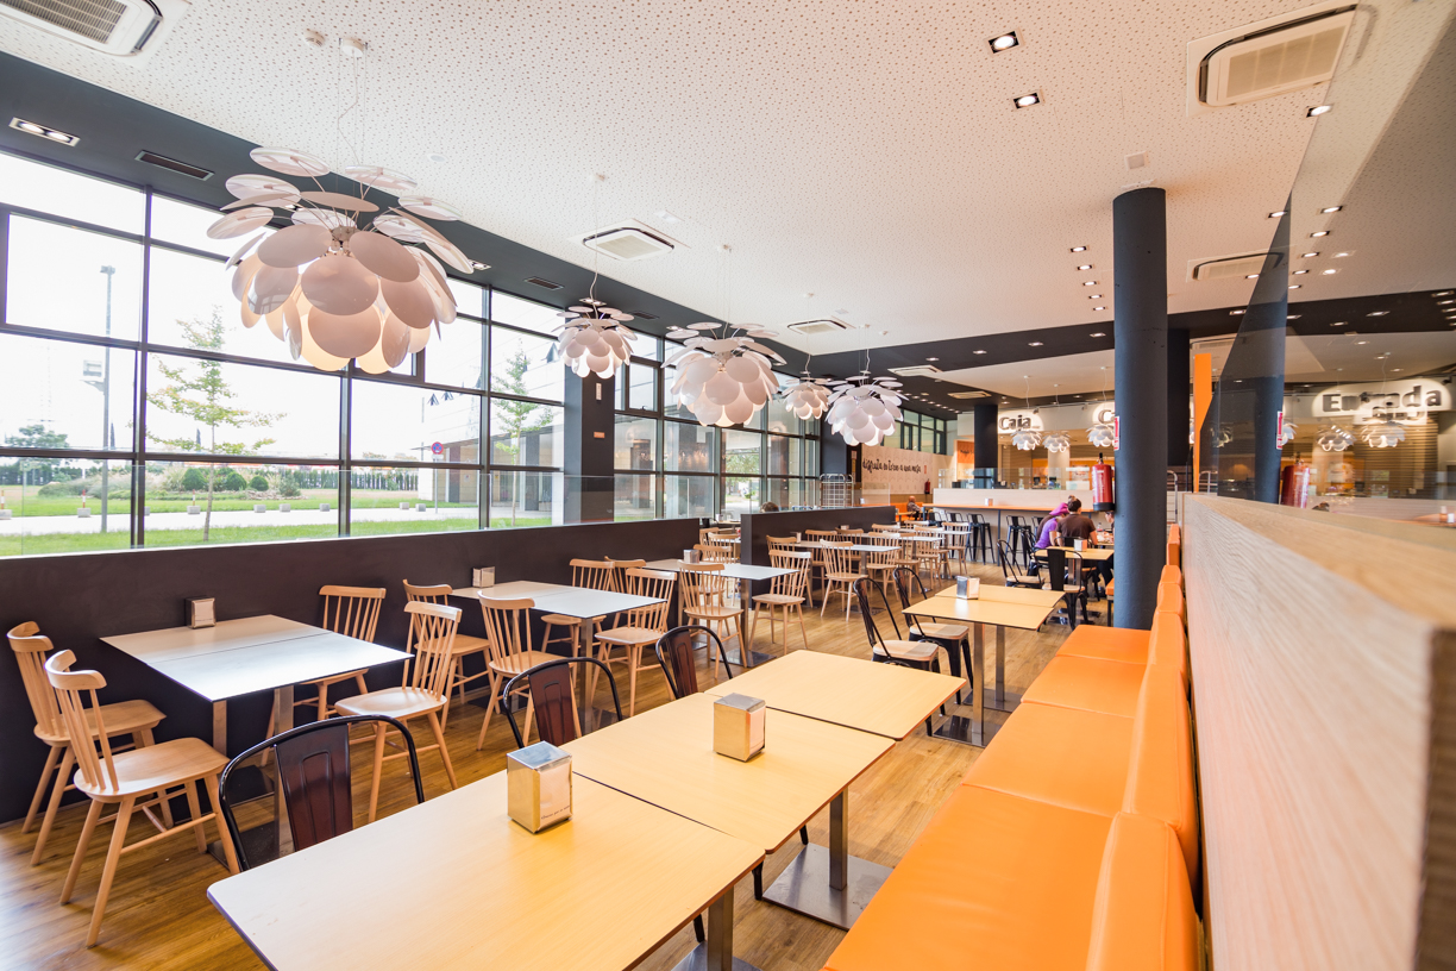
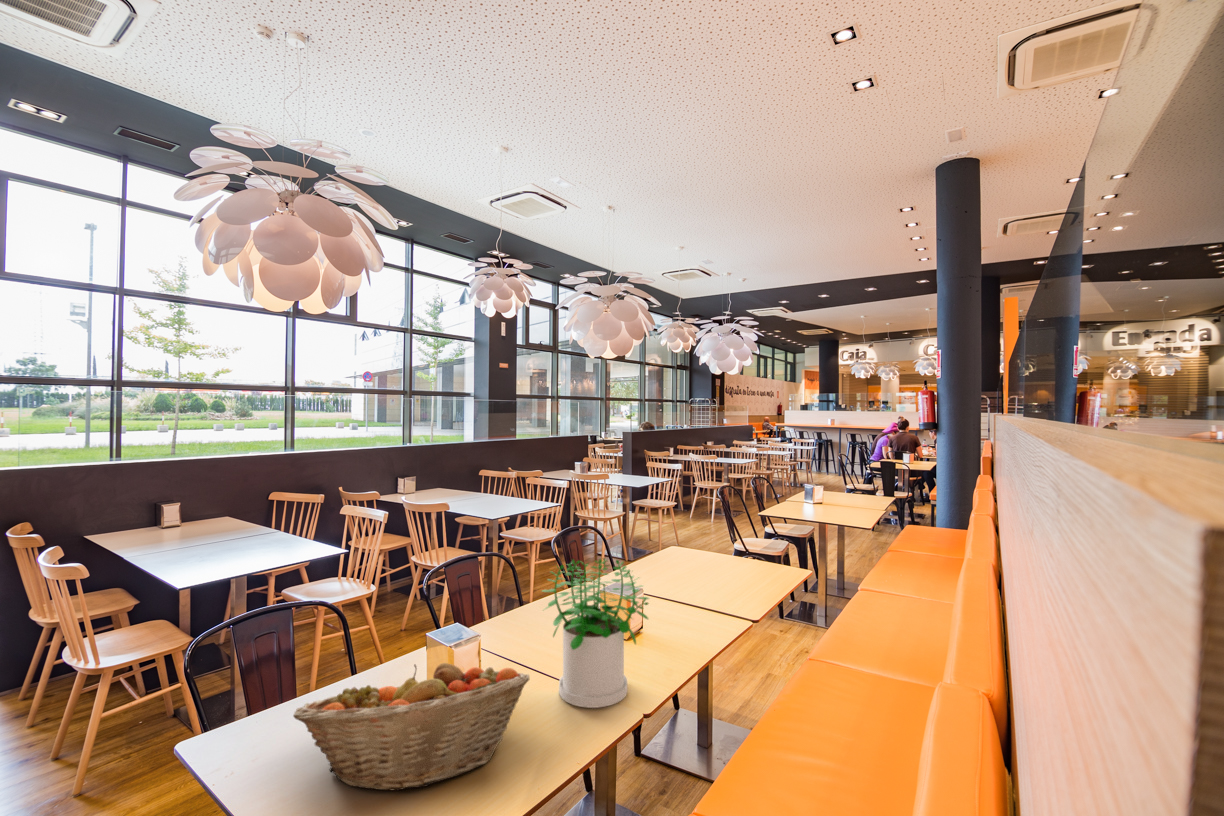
+ potted plant (592, 623)
+ fruit basket (418, 710)
